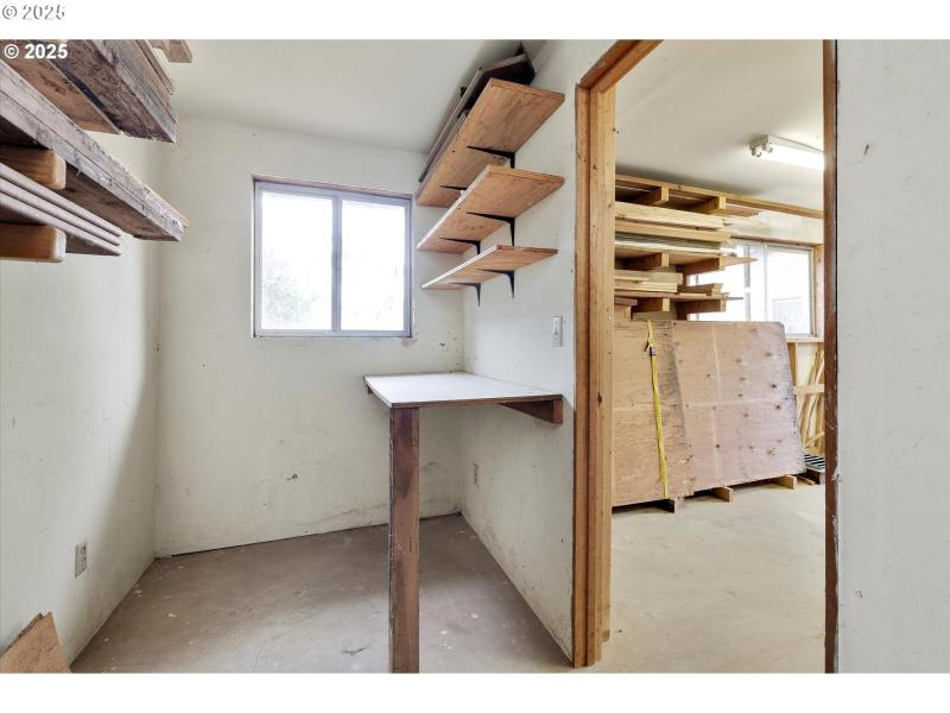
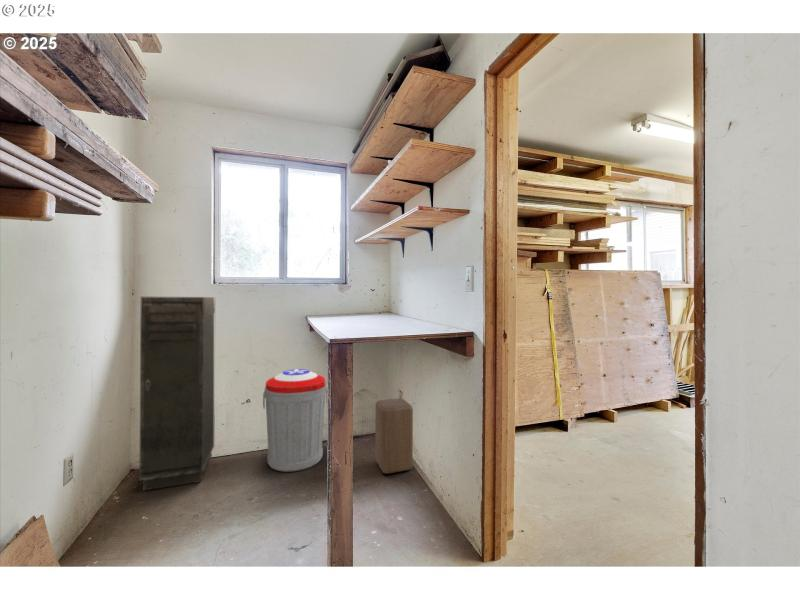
+ stool (393, 434)
+ storage cabinet (180, 385)
+ trash can (296, 414)
